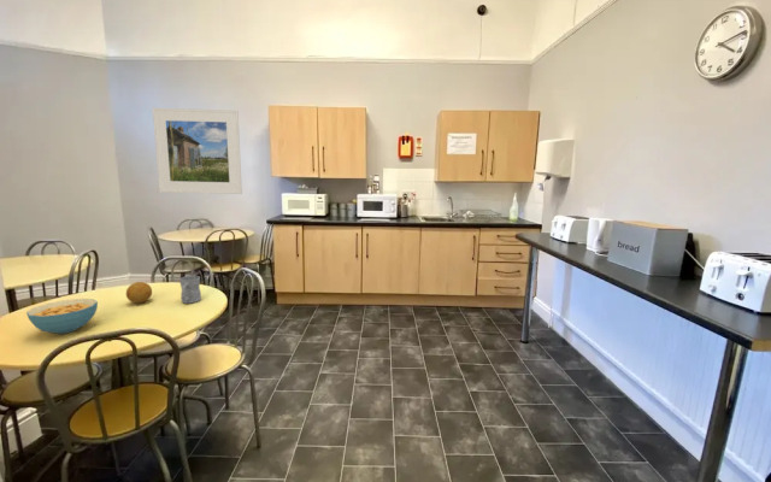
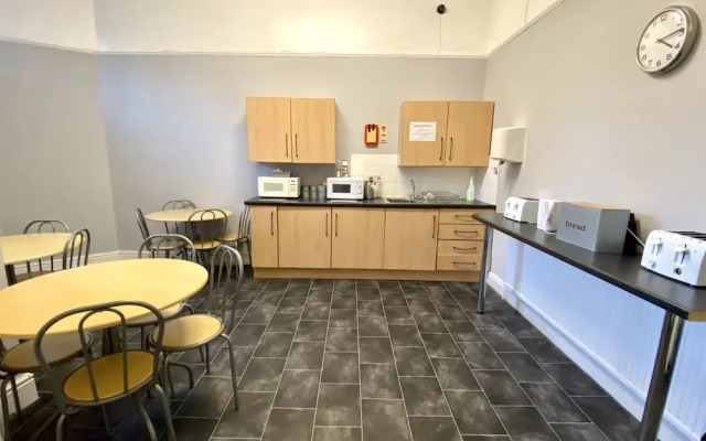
- fruit (139, 292)
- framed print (198, 152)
- mug (188, 290)
- cereal bowl (65, 318)
